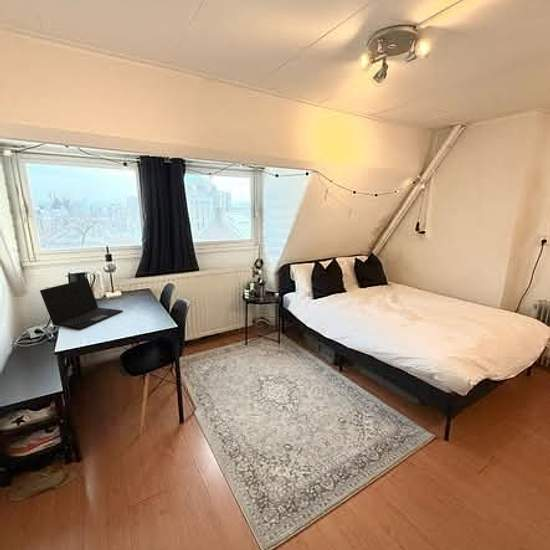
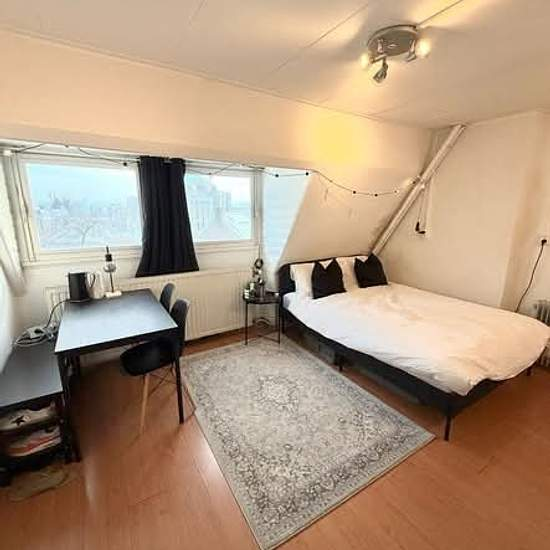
- laptop (84, 301)
